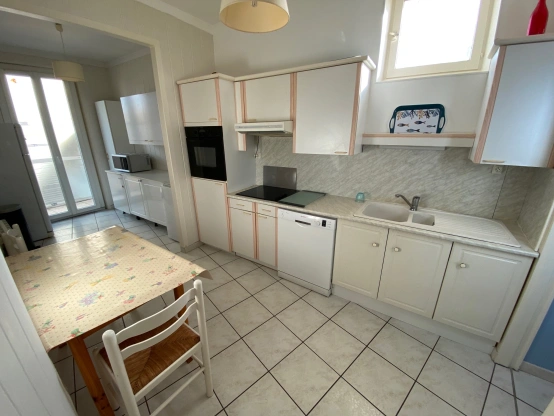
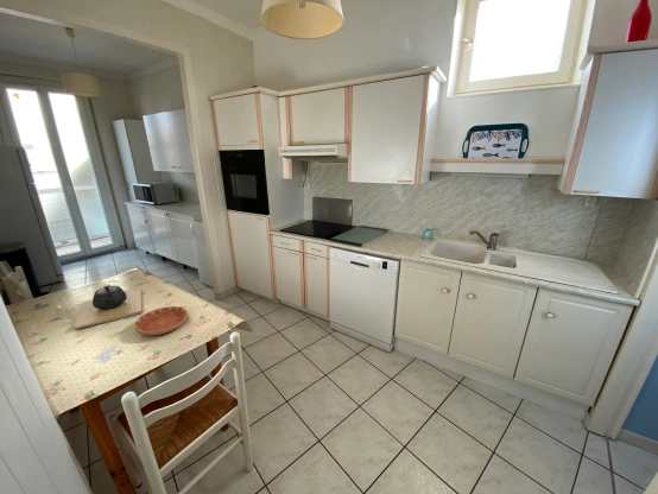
+ saucer (162, 321)
+ teapot (109, 297)
